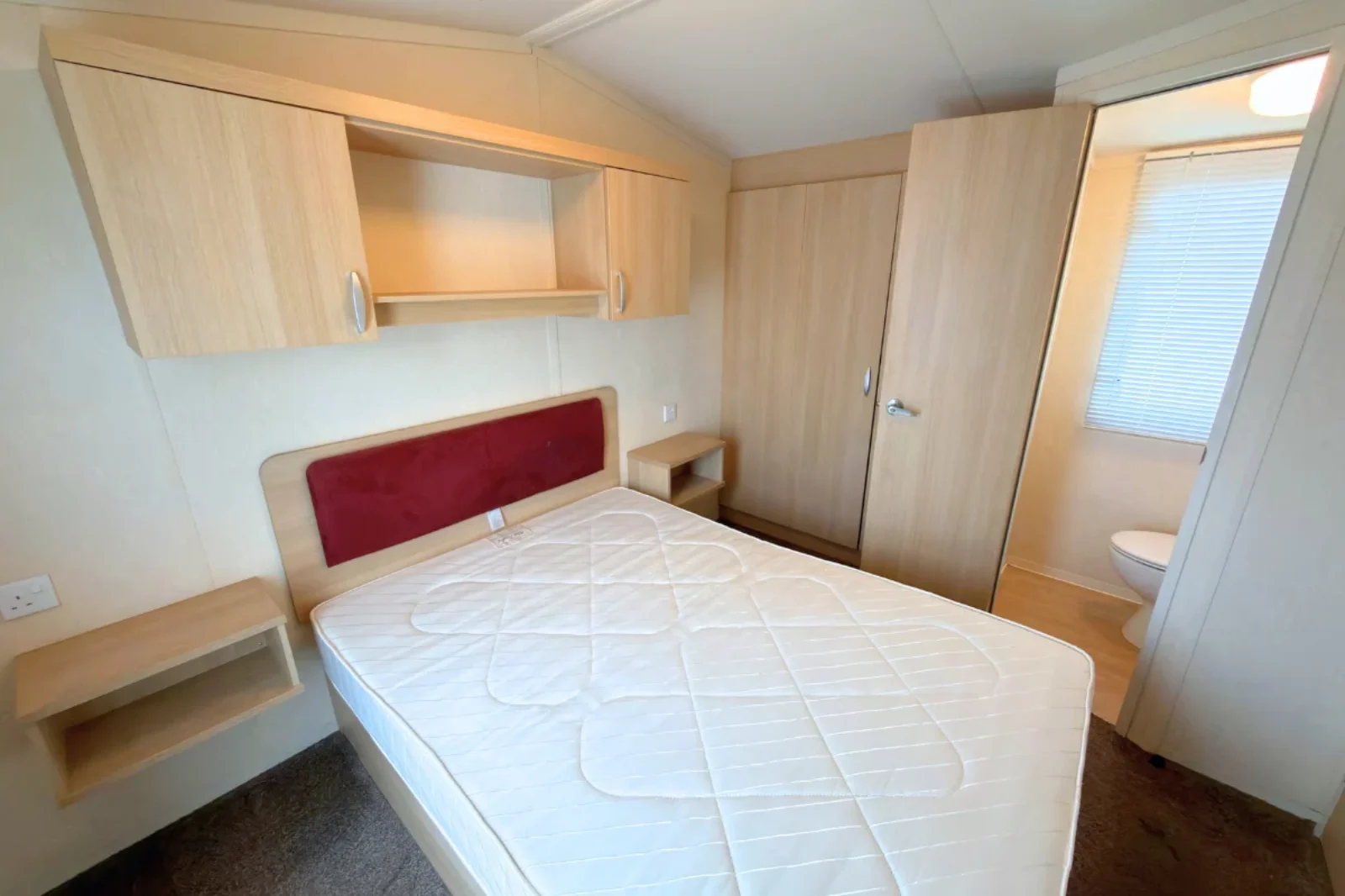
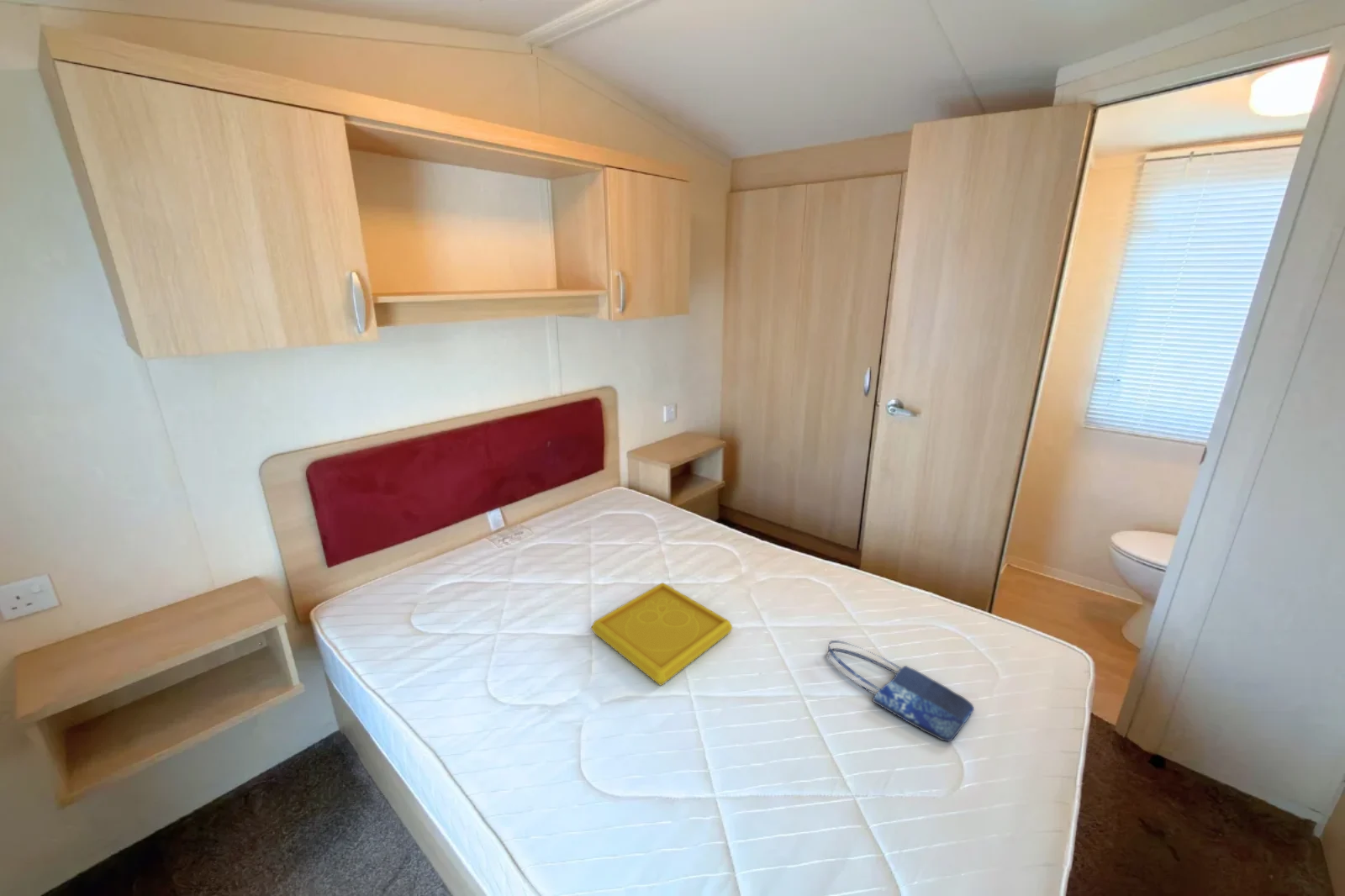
+ serving tray (662, 627)
+ shopping bag (890, 681)
